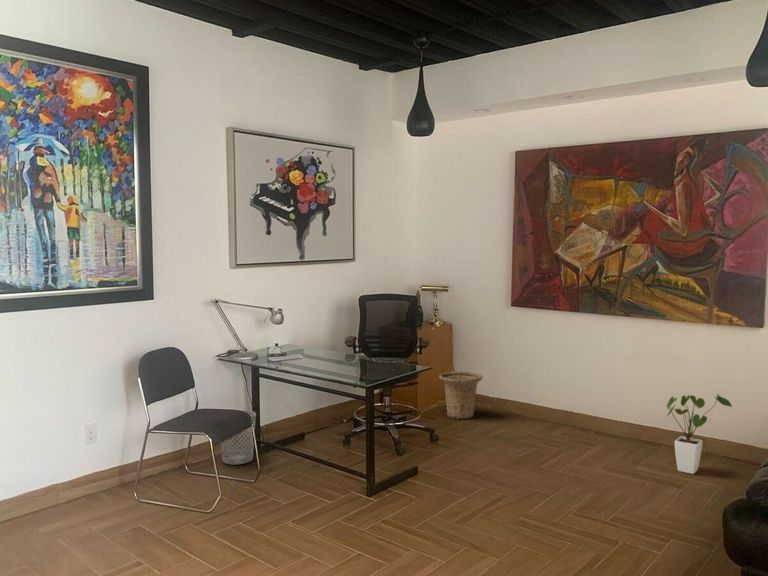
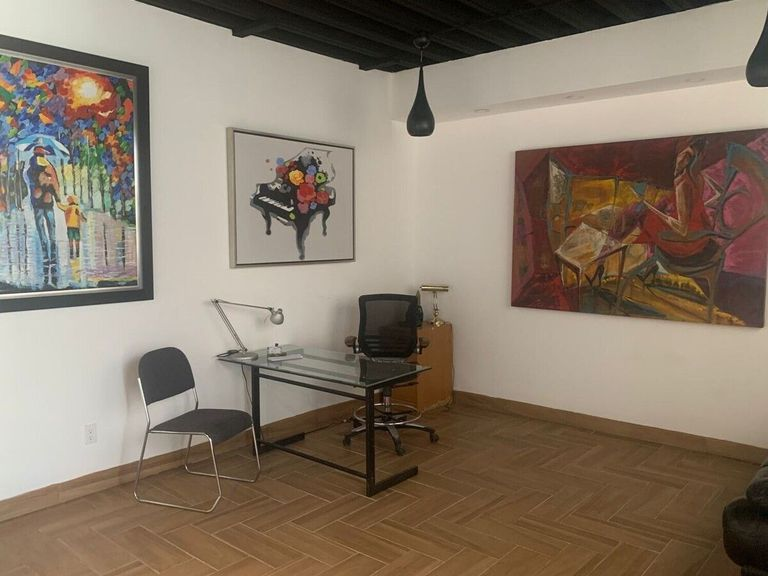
- basket (460, 395)
- house plant (693, 432)
- wastebasket (236, 437)
